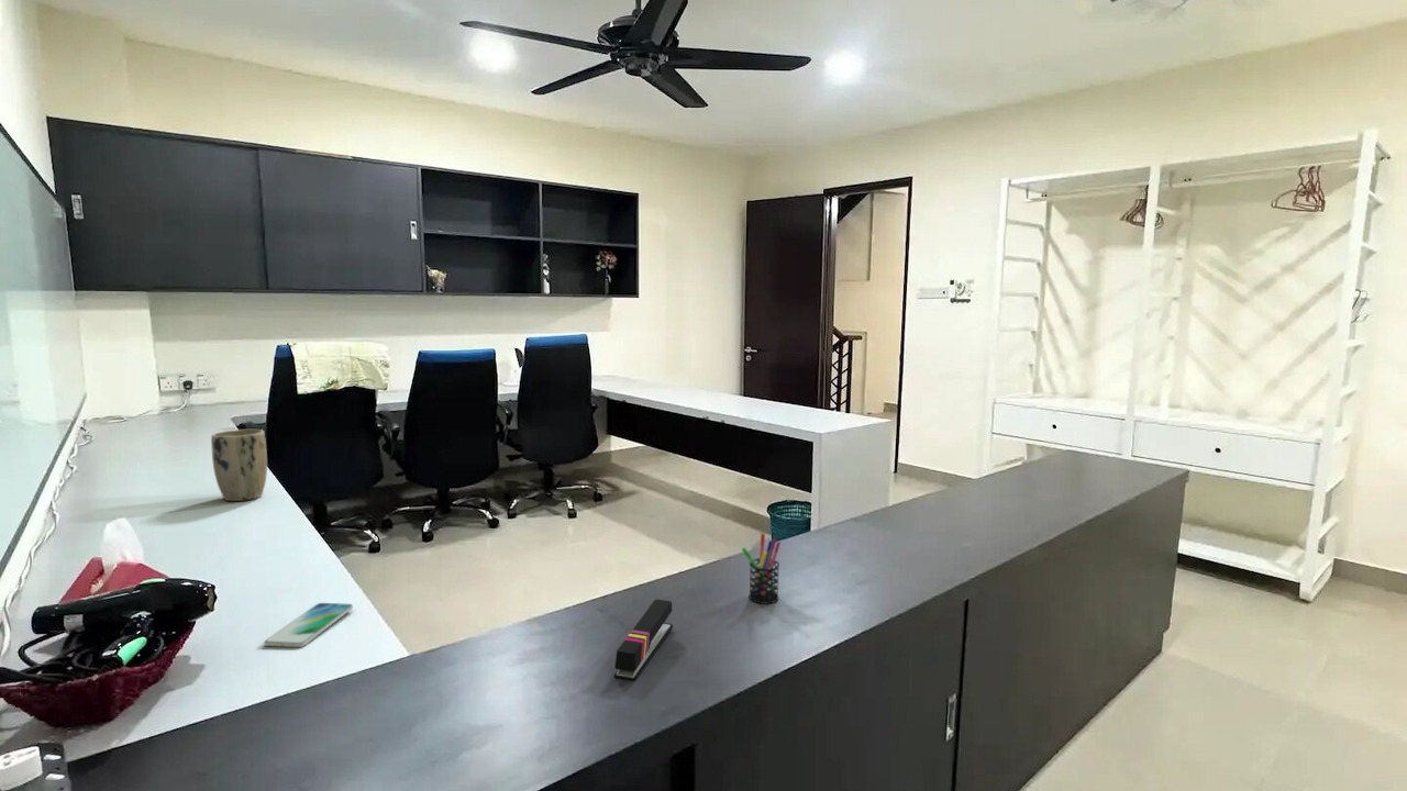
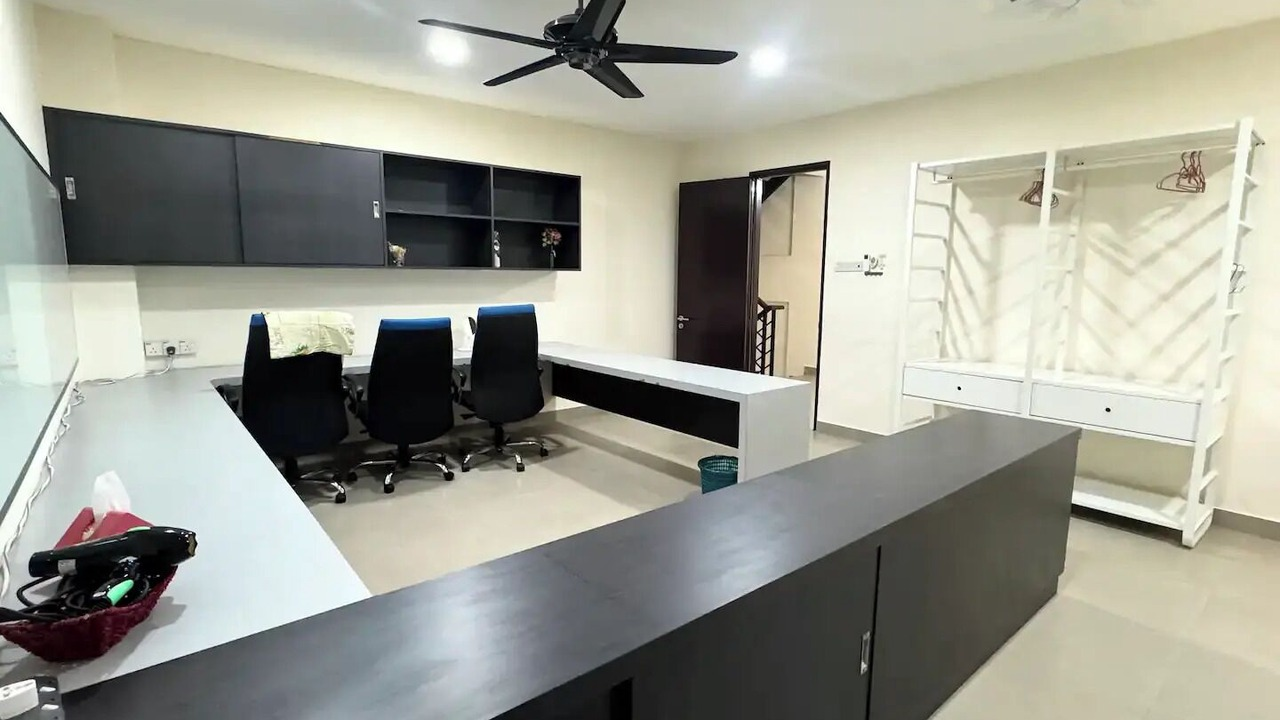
- pen holder (761, 567)
- smartphone (311, 623)
- plant pot (241, 465)
- stapler (645, 636)
